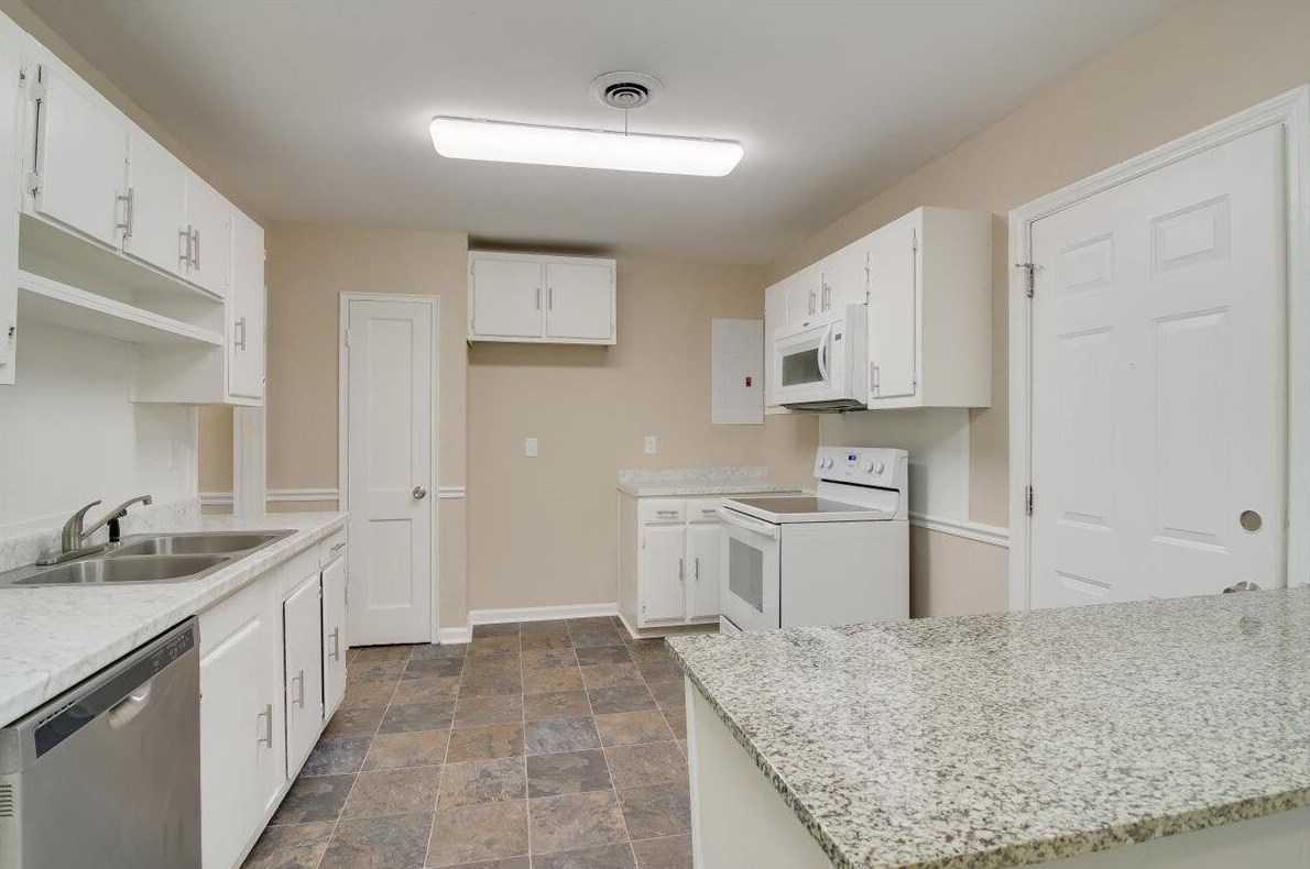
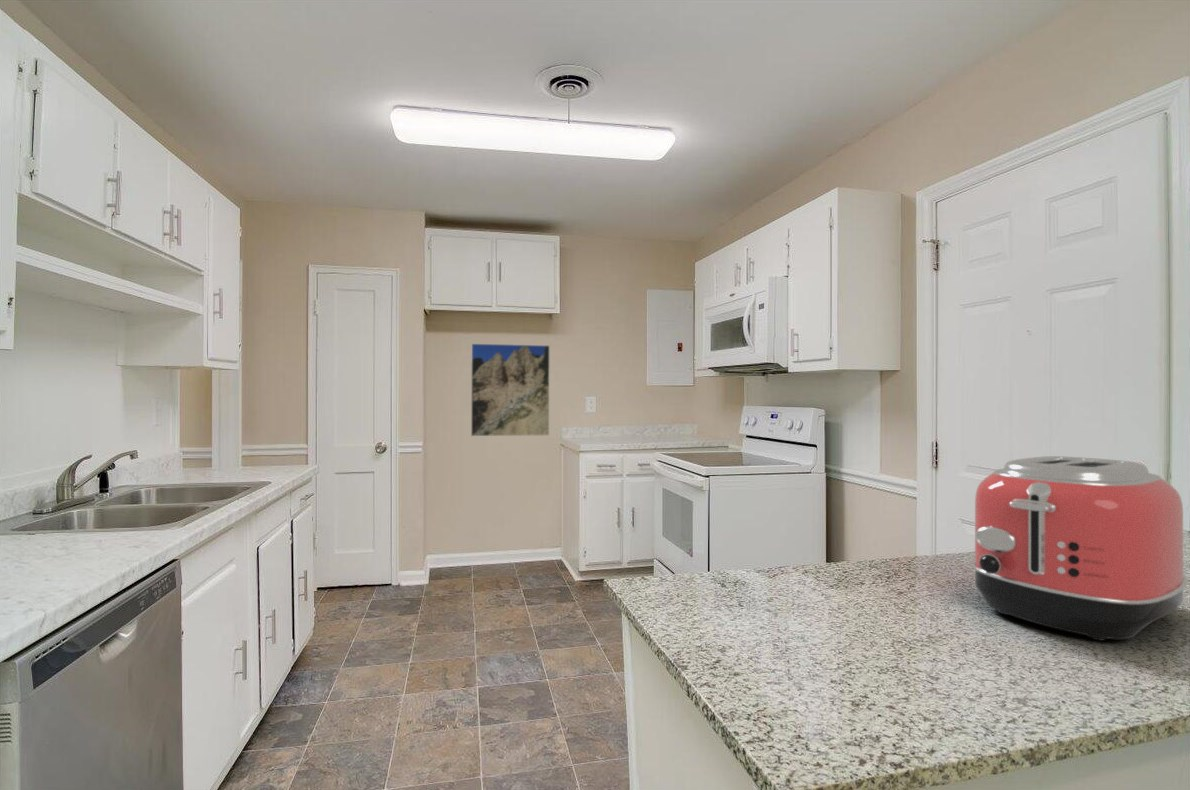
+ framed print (510, 390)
+ toaster (1071, 537)
